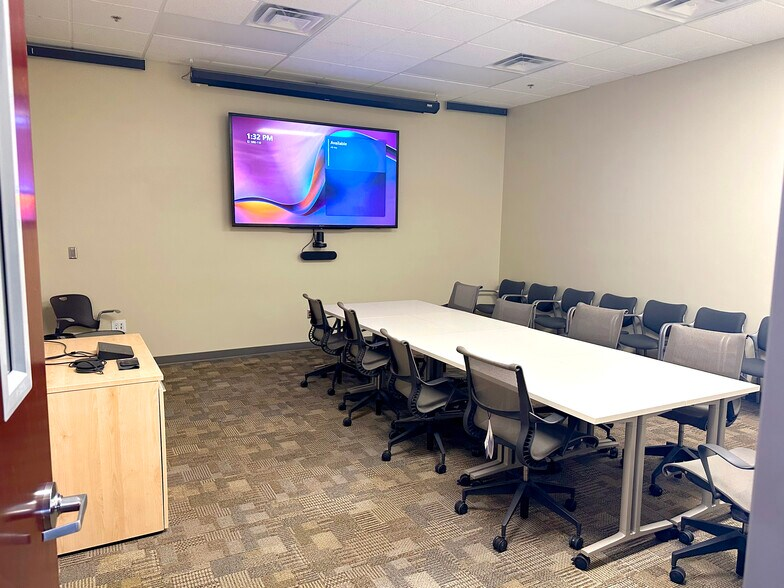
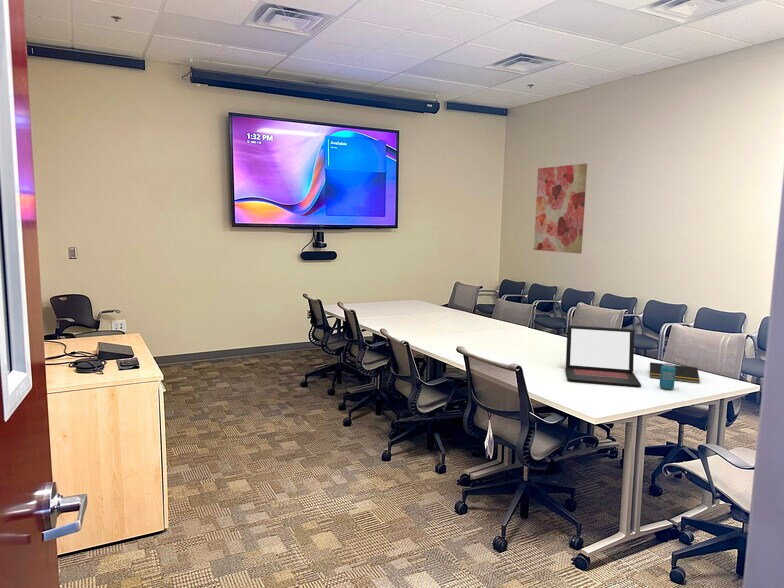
+ beverage can (667, 376)
+ laptop (602, 354)
+ wall art (558, 209)
+ notepad (675, 372)
